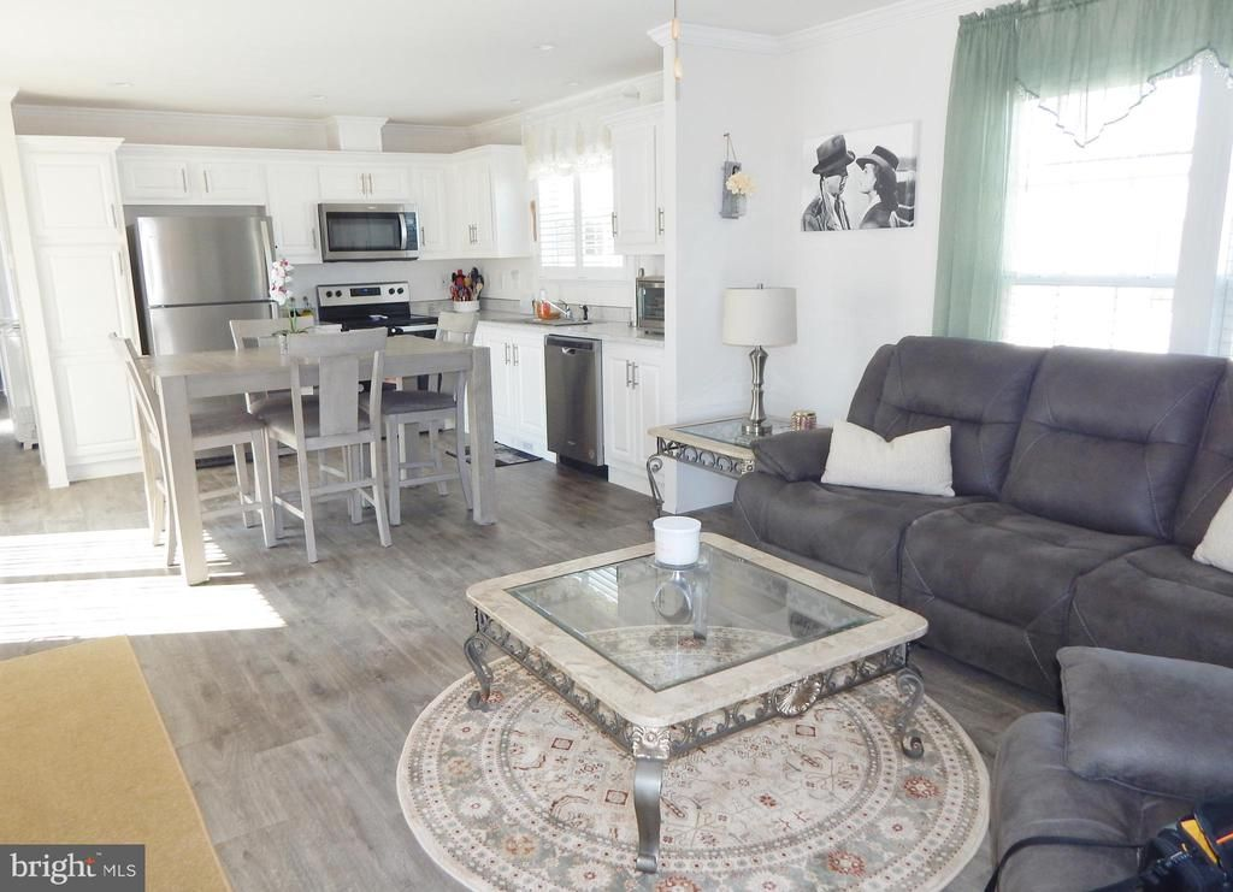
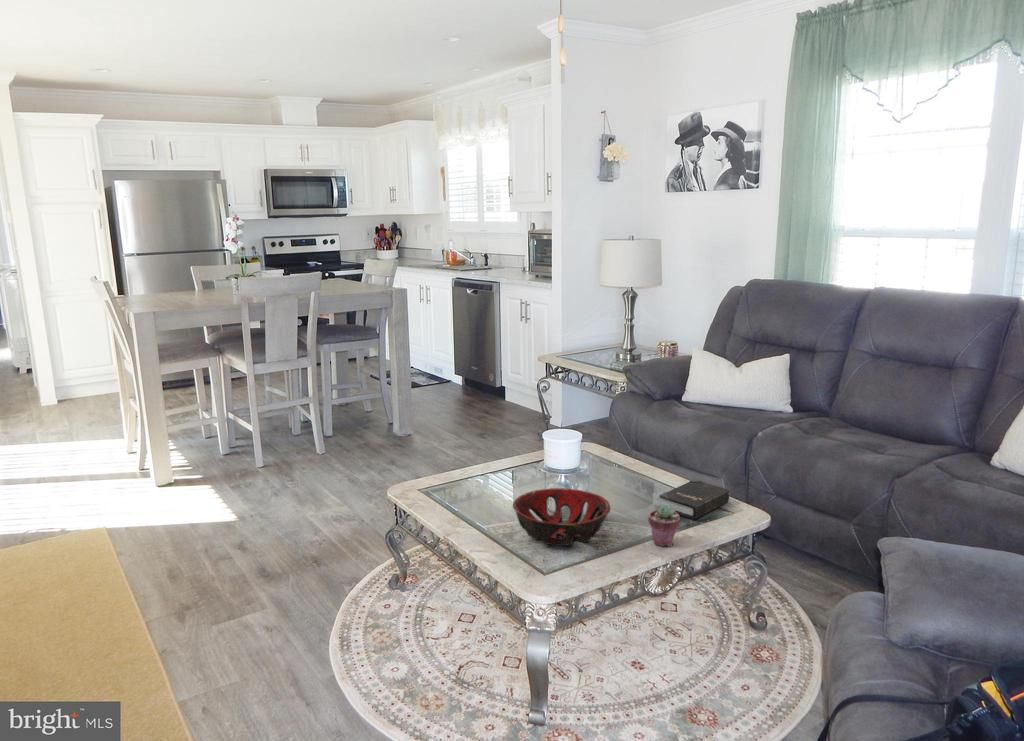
+ decorative bowl (561, 518)
+ potted succulent (664, 523)
+ hardback book (694, 498)
